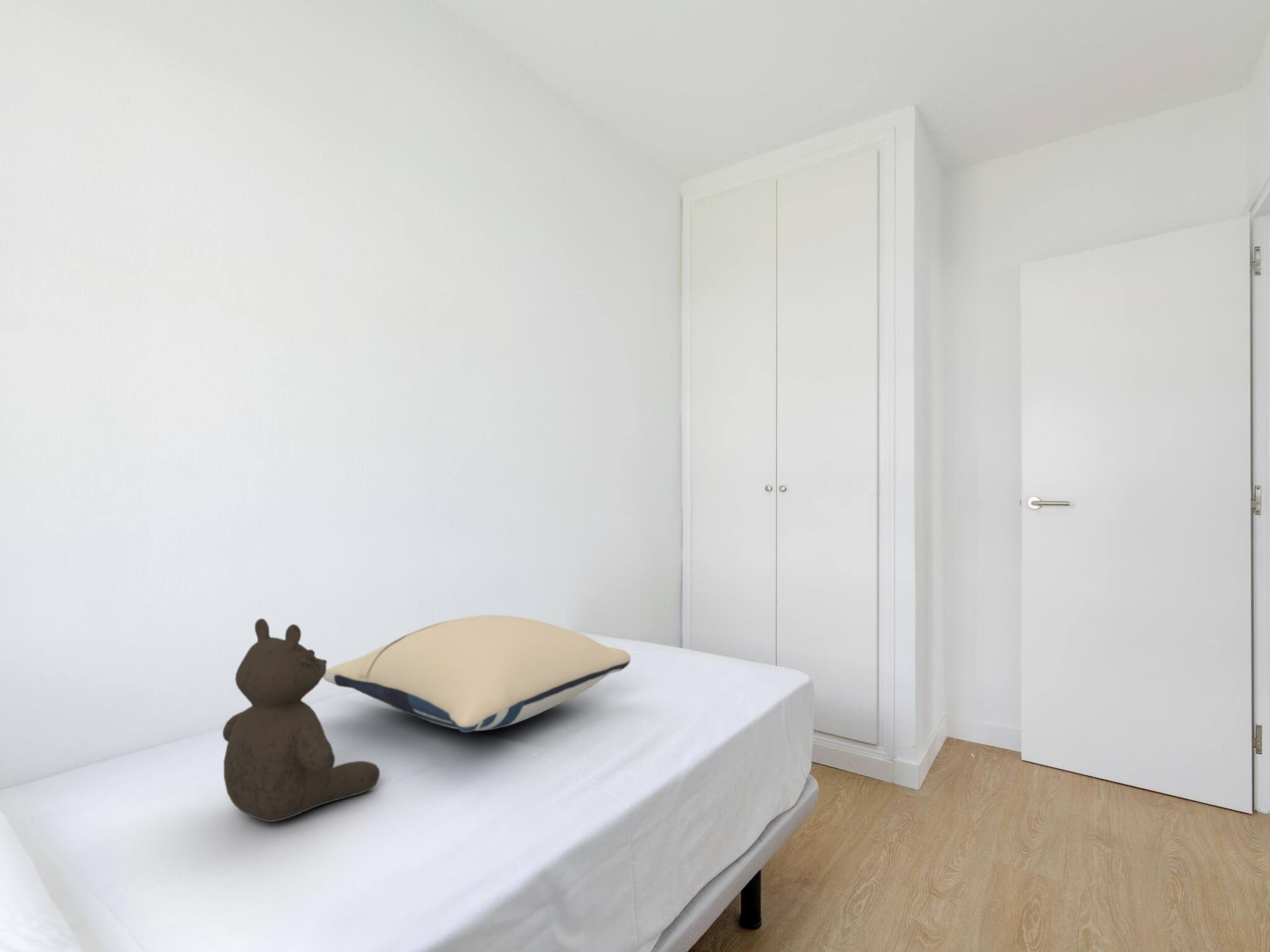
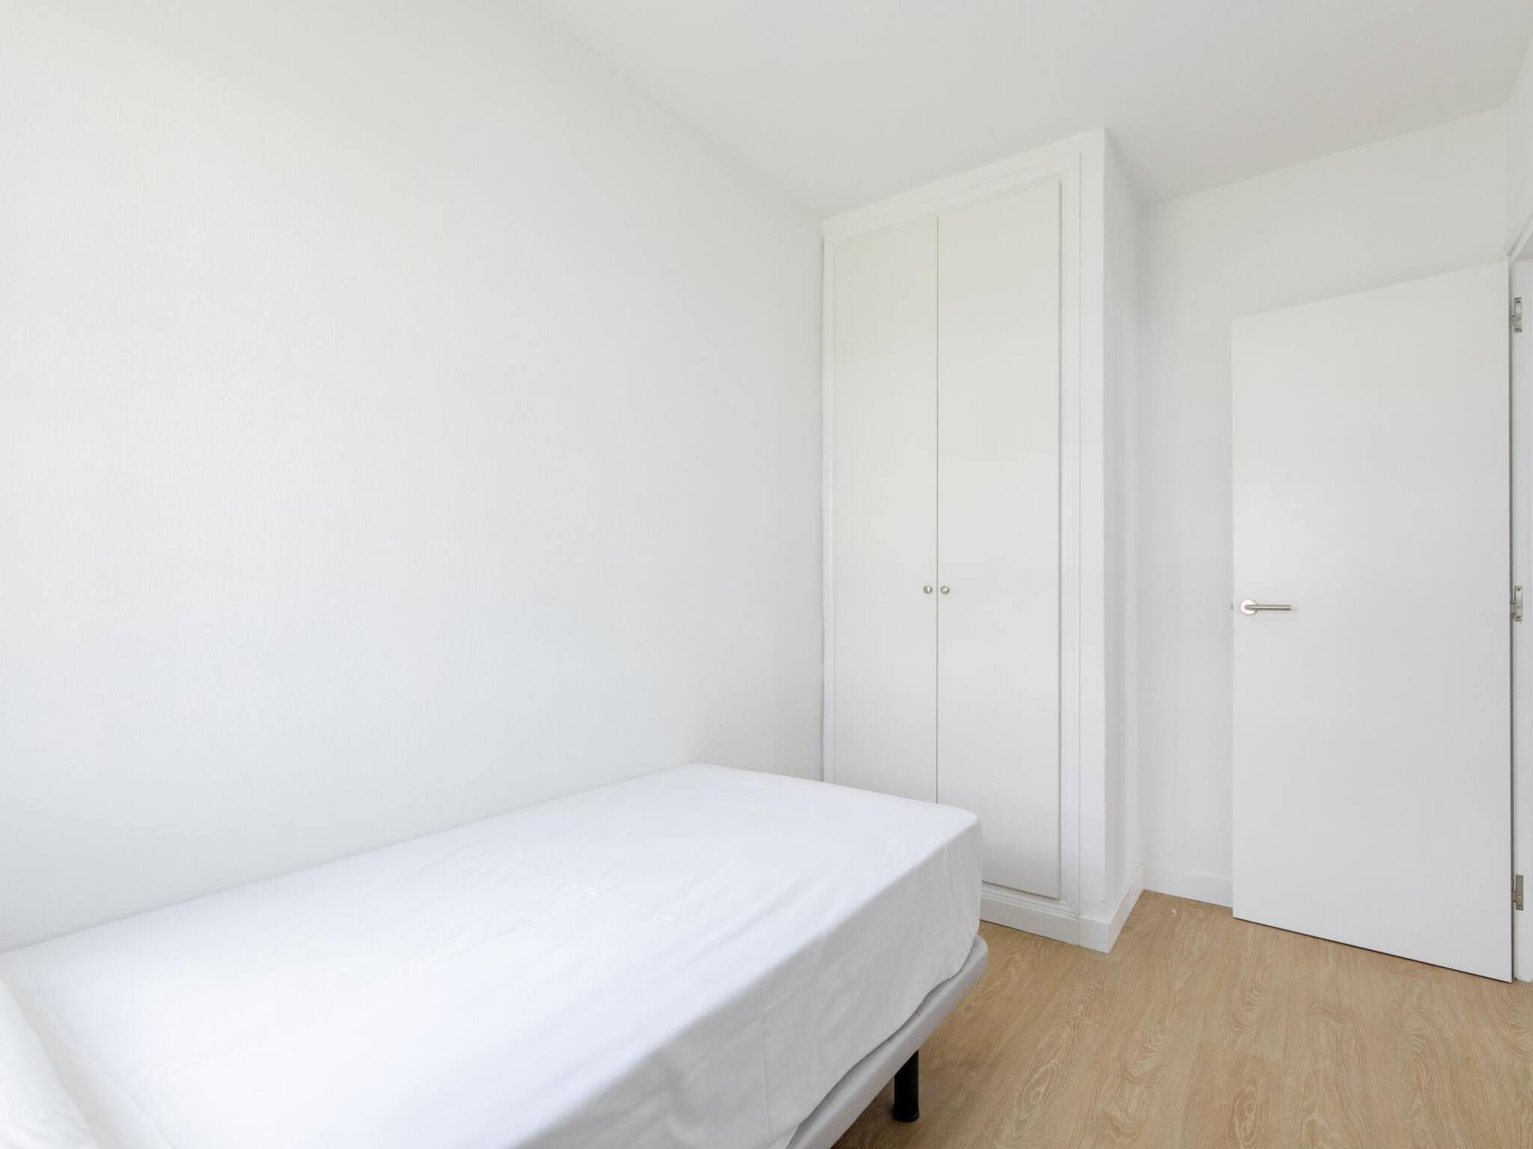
- pillow (481, 668)
- teddy bear (302, 709)
